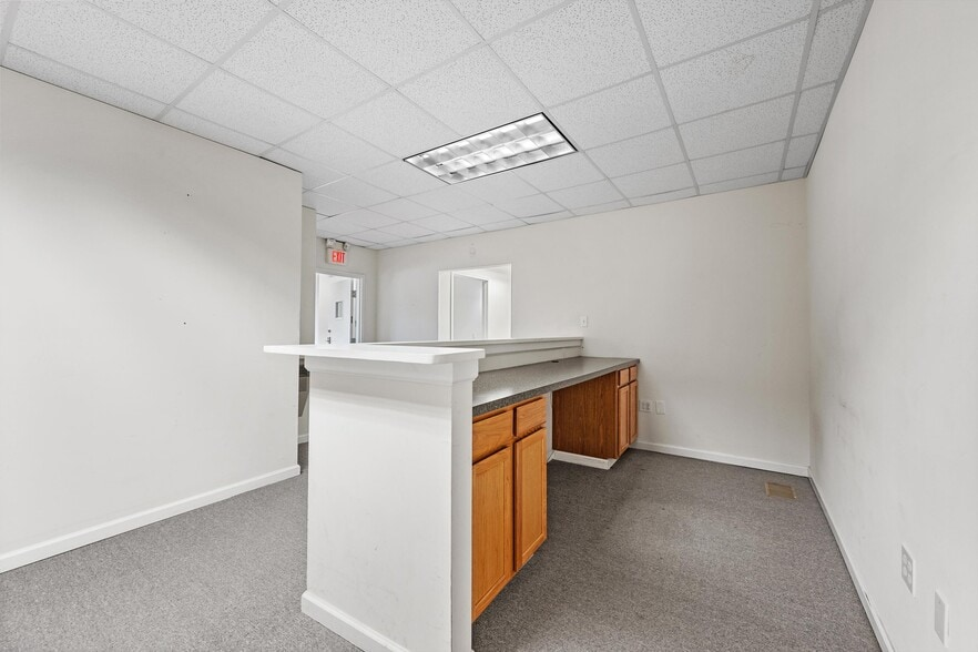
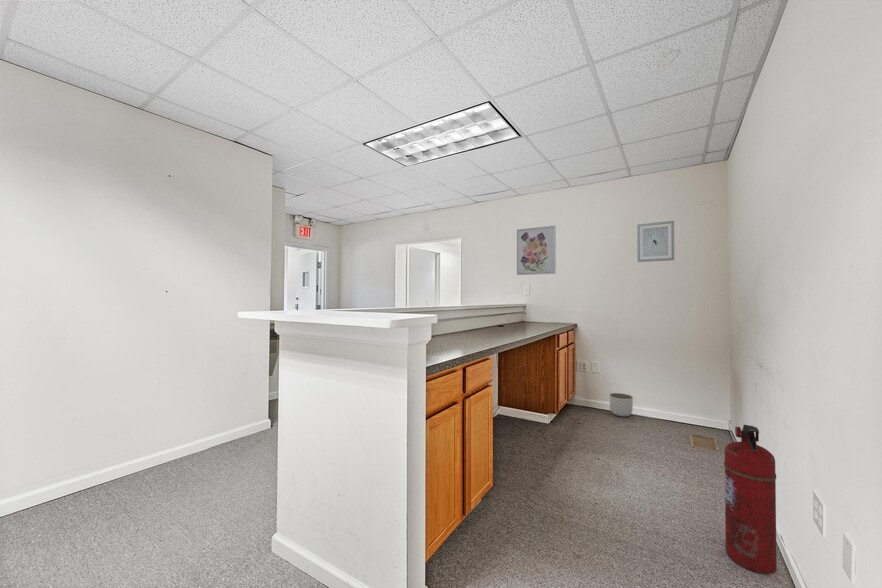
+ fire extinguisher (749, 490)
+ wall art (655, 241)
+ planter (621, 405)
+ wall art (535, 251)
